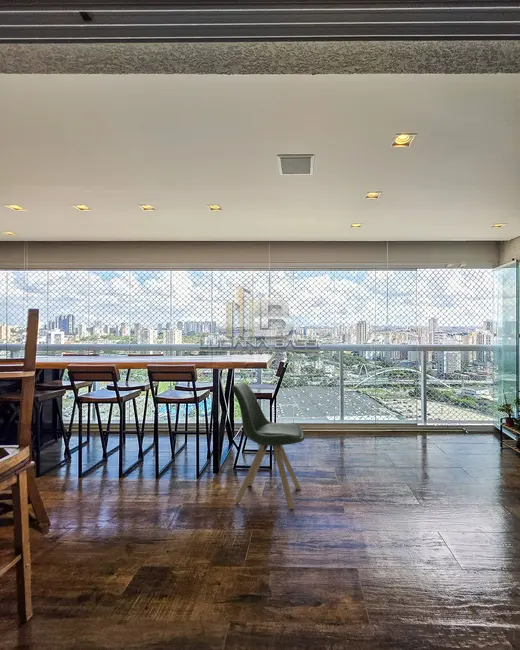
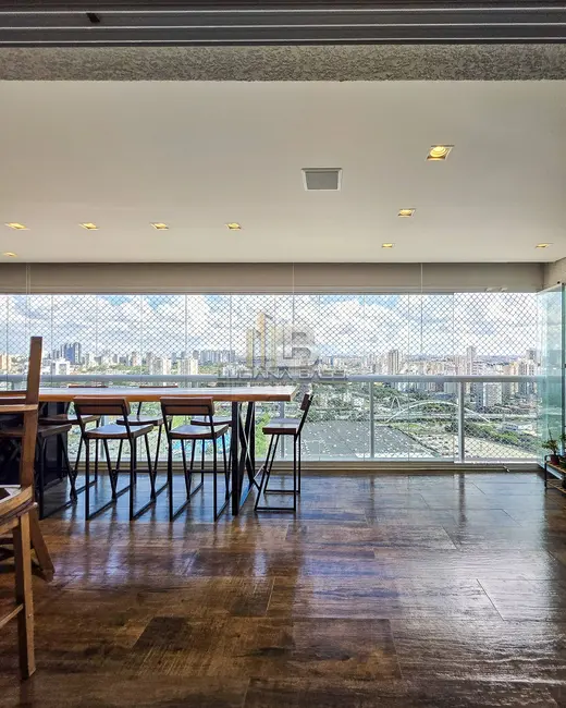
- chair (269, 439)
